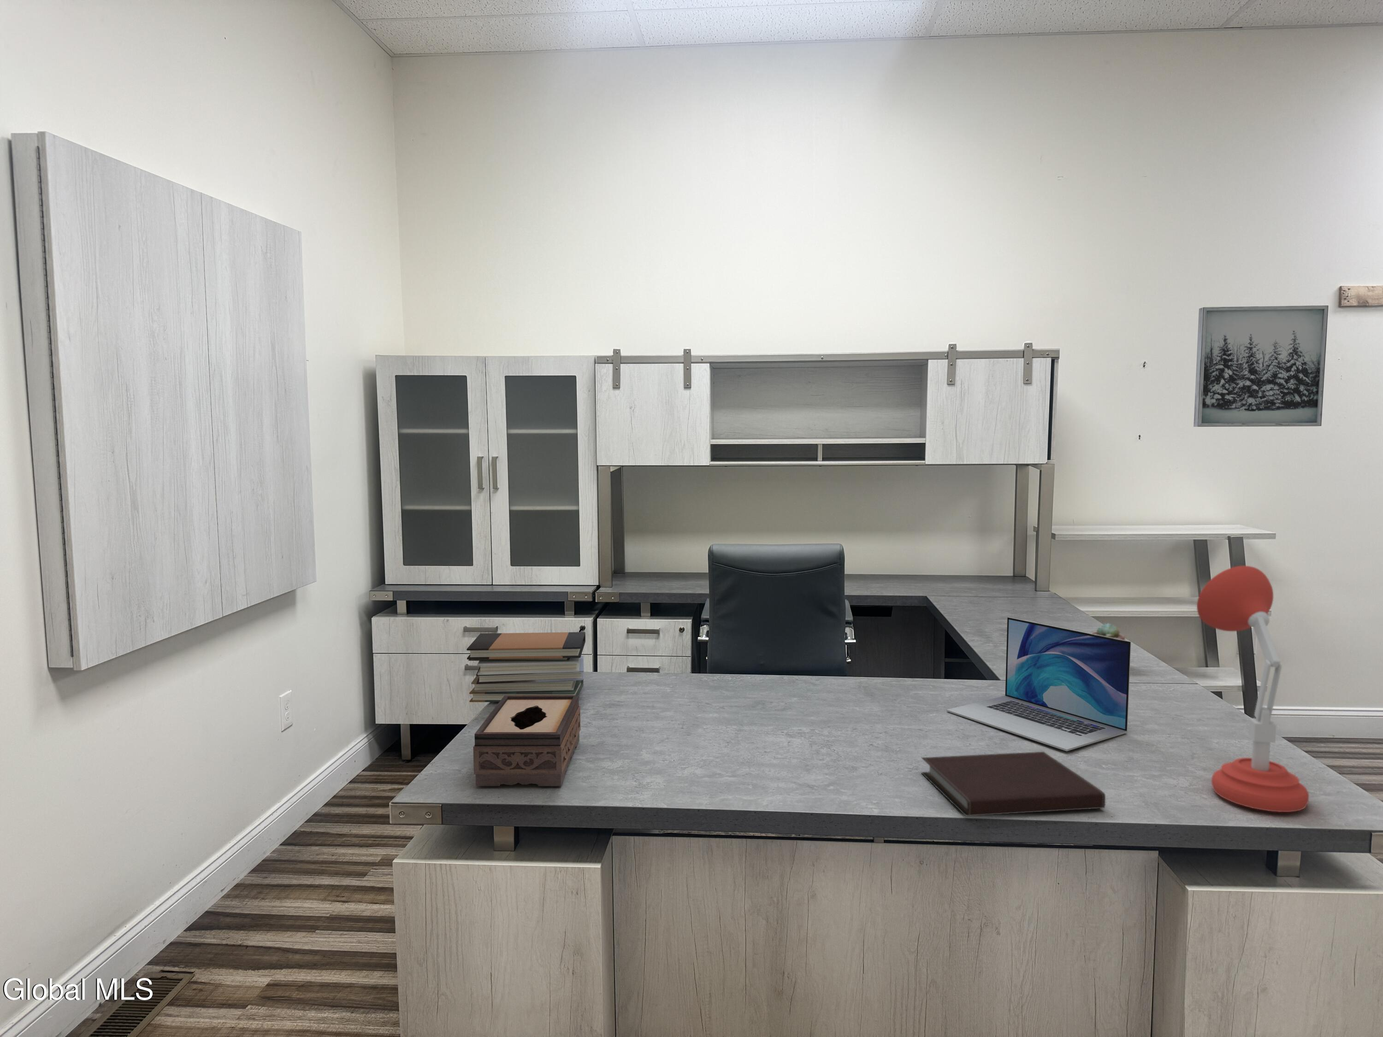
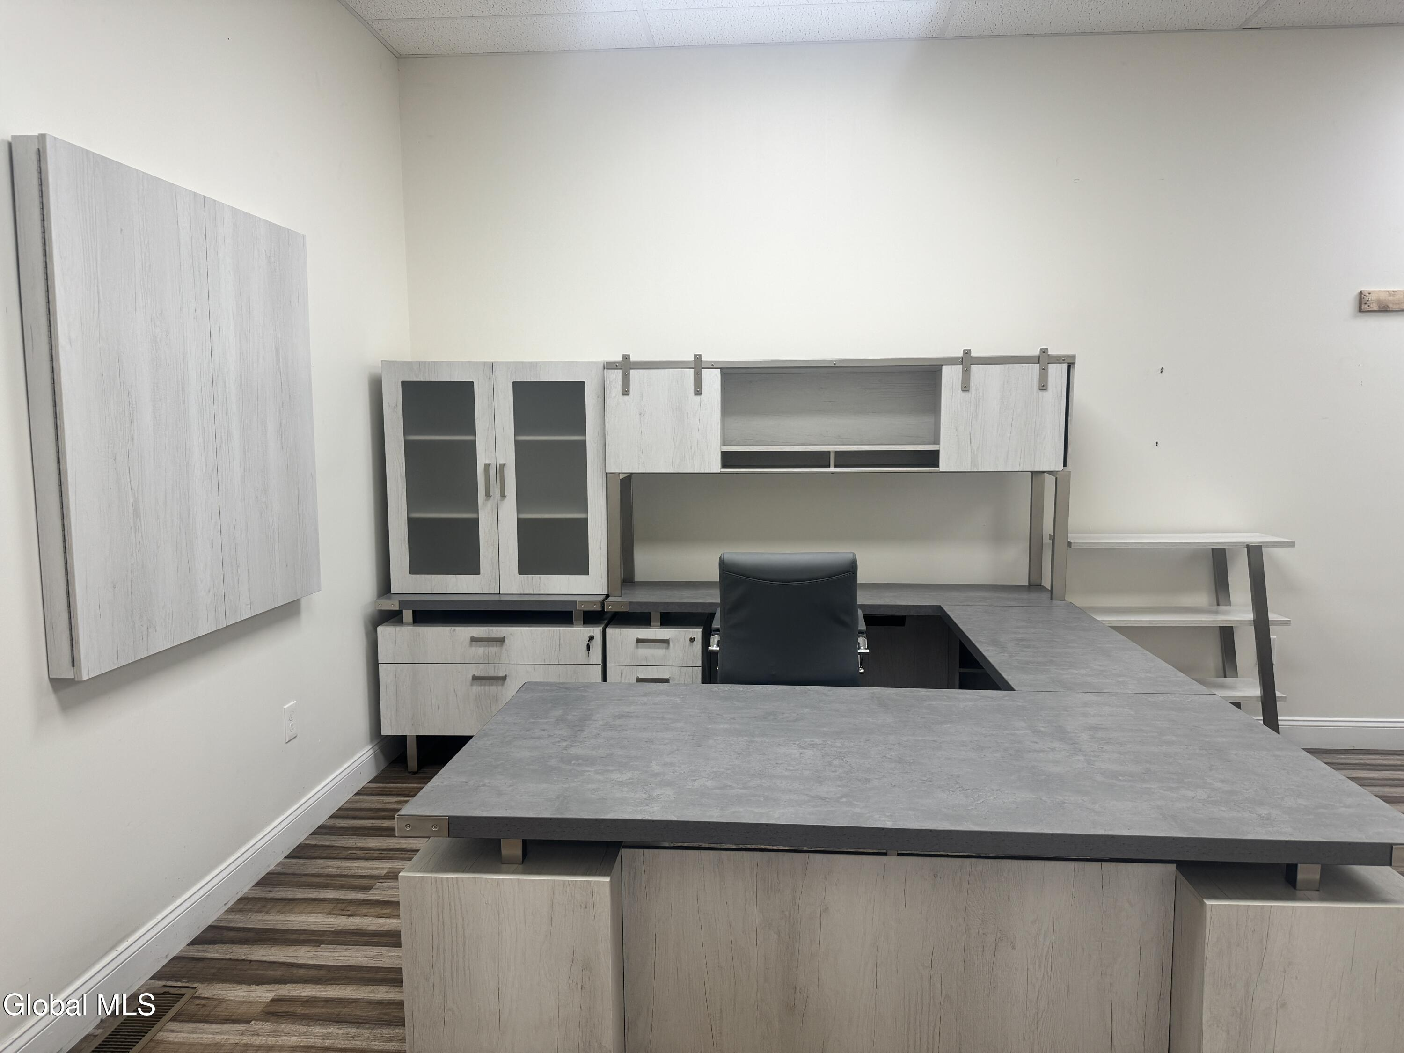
- desk lamp (1261, 682)
- book stack (529, 667)
- notebook (1008, 782)
- laptop (1035, 678)
- tissue box (530, 737)
- potted succulent (1109, 637)
- wall art (1260, 367)
